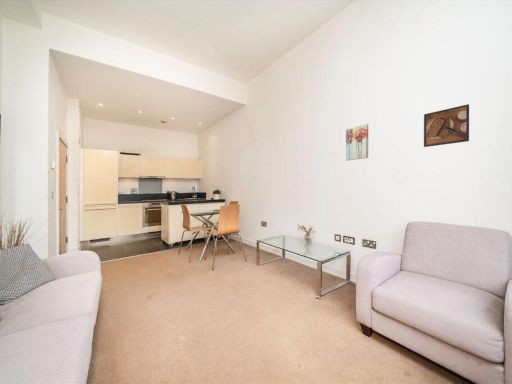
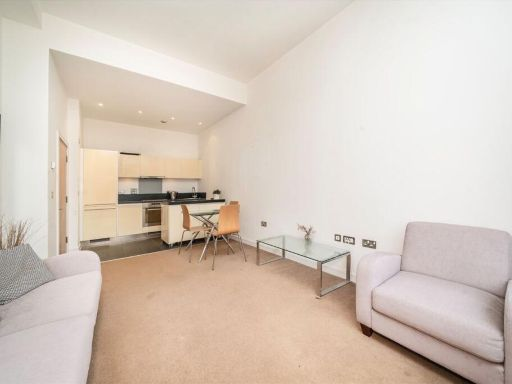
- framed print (445, 127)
- wall art (356, 143)
